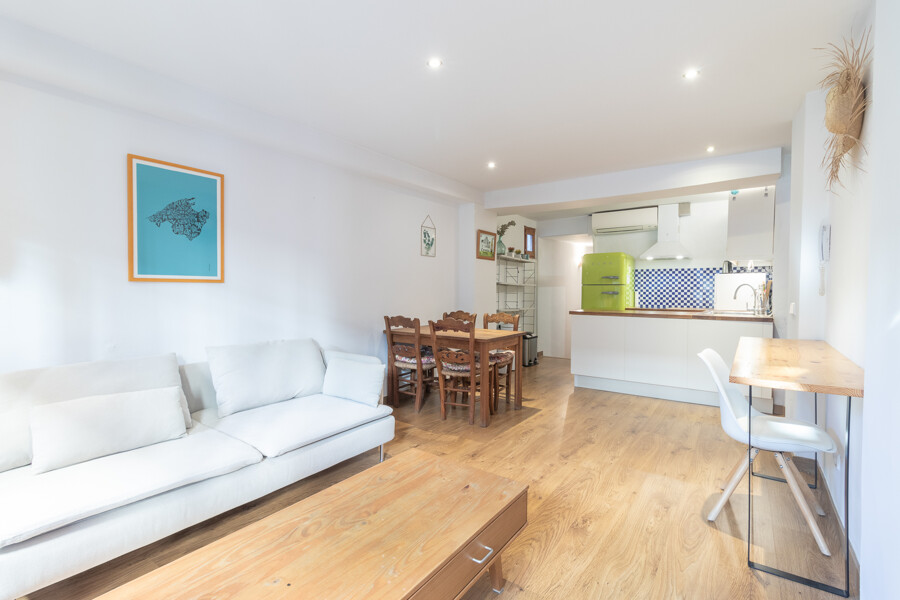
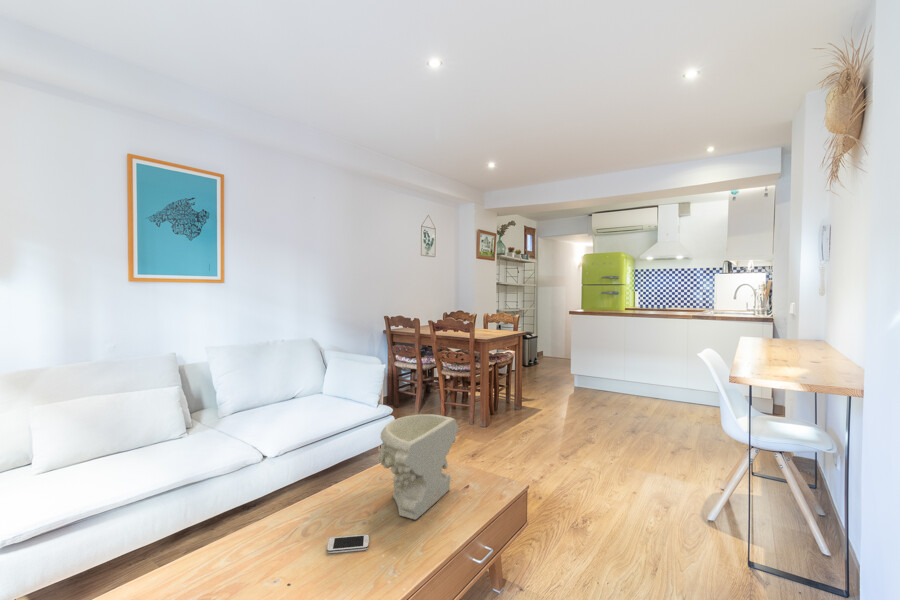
+ smartphone (348, 543)
+ decorative bowl (419, 460)
